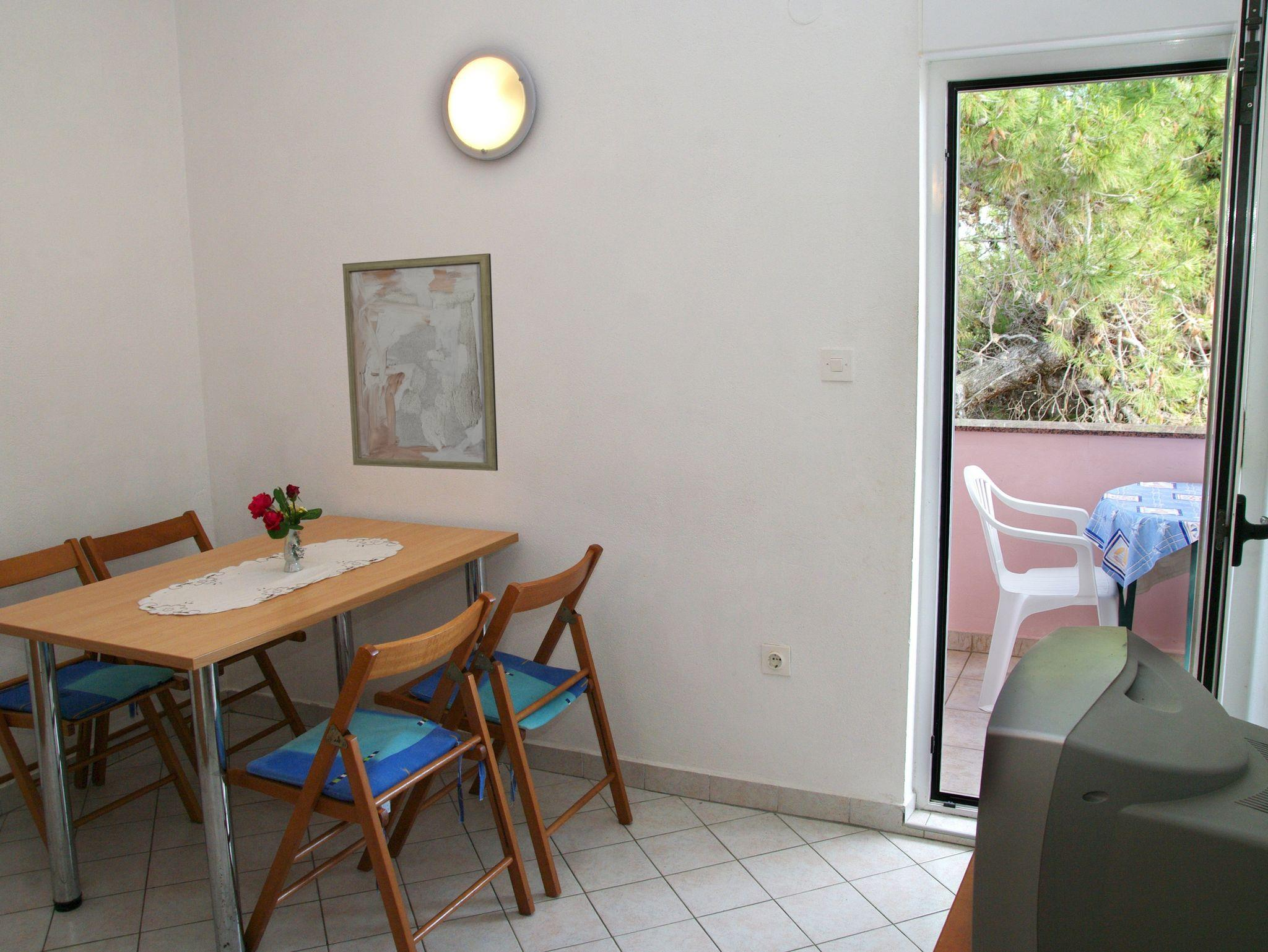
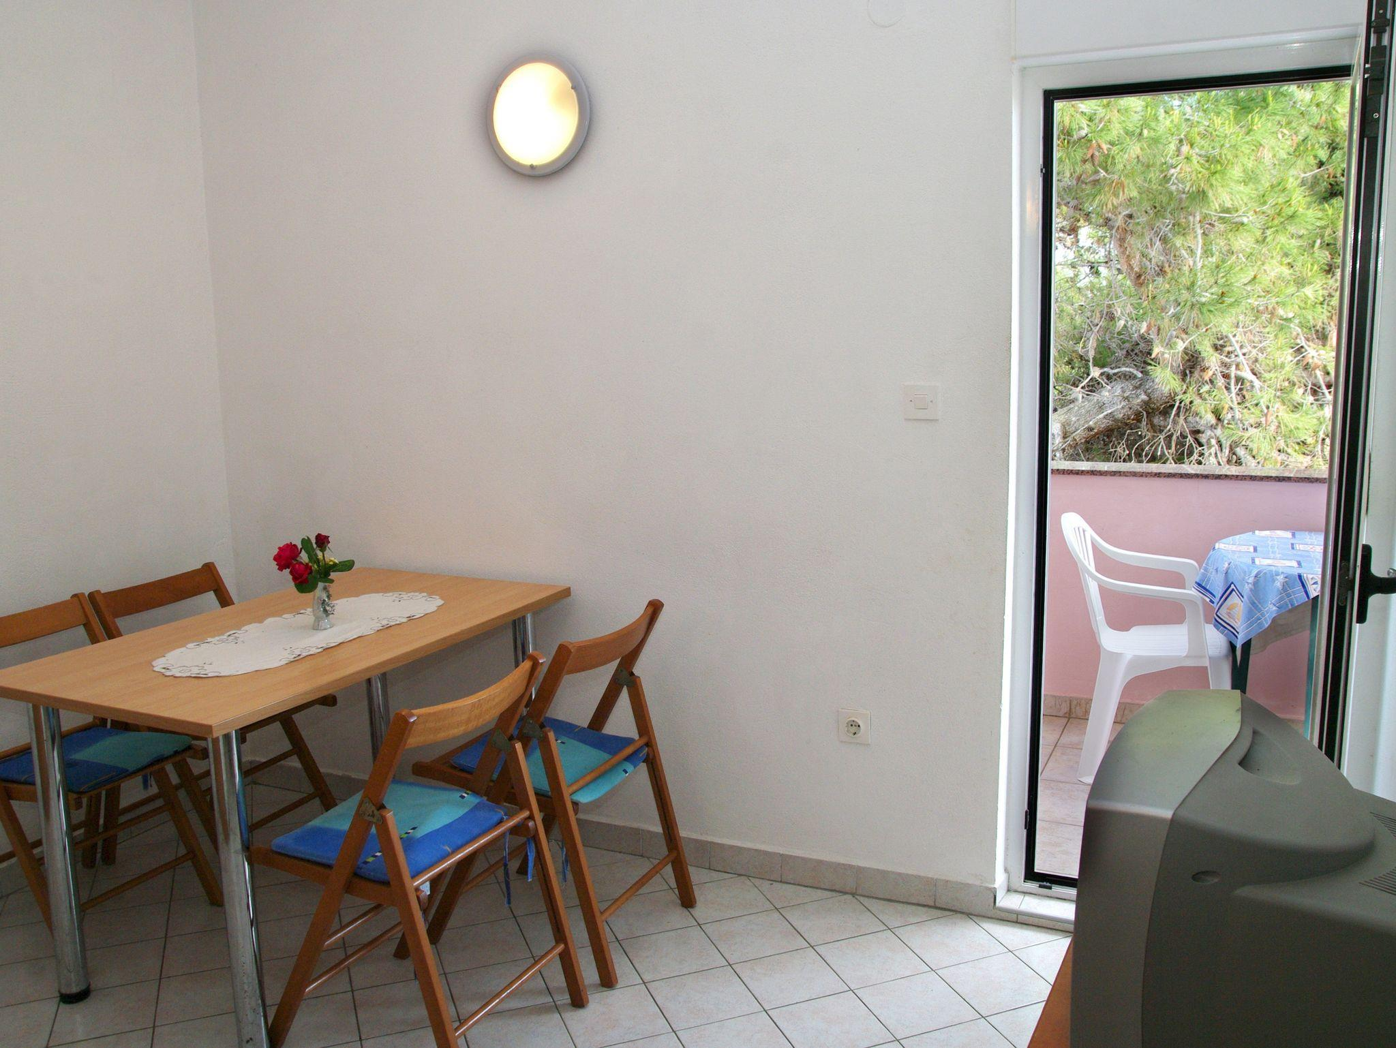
- wall art (417, 365)
